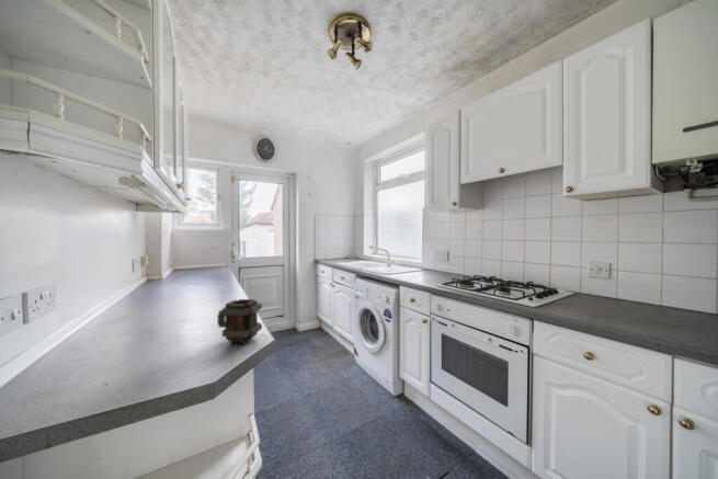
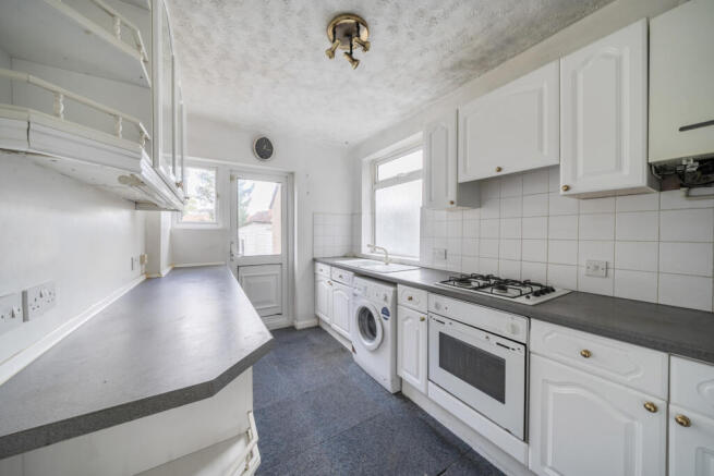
- mug (238, 321)
